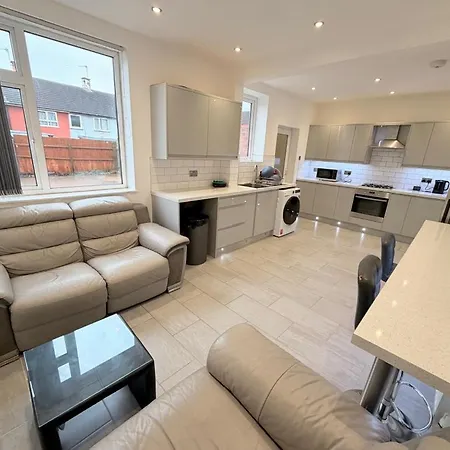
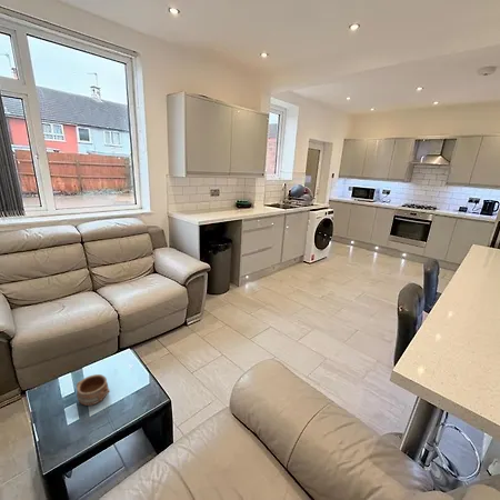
+ pottery (92, 390)
